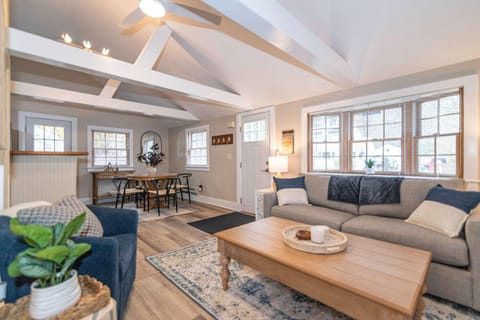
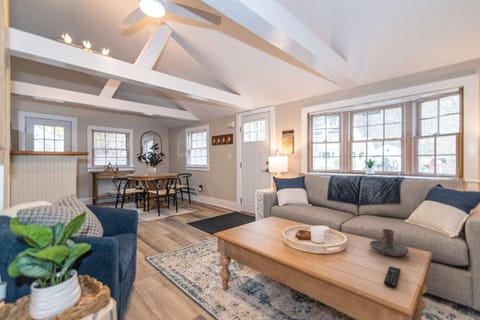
+ remote control (392, 276)
+ candle holder (387, 242)
